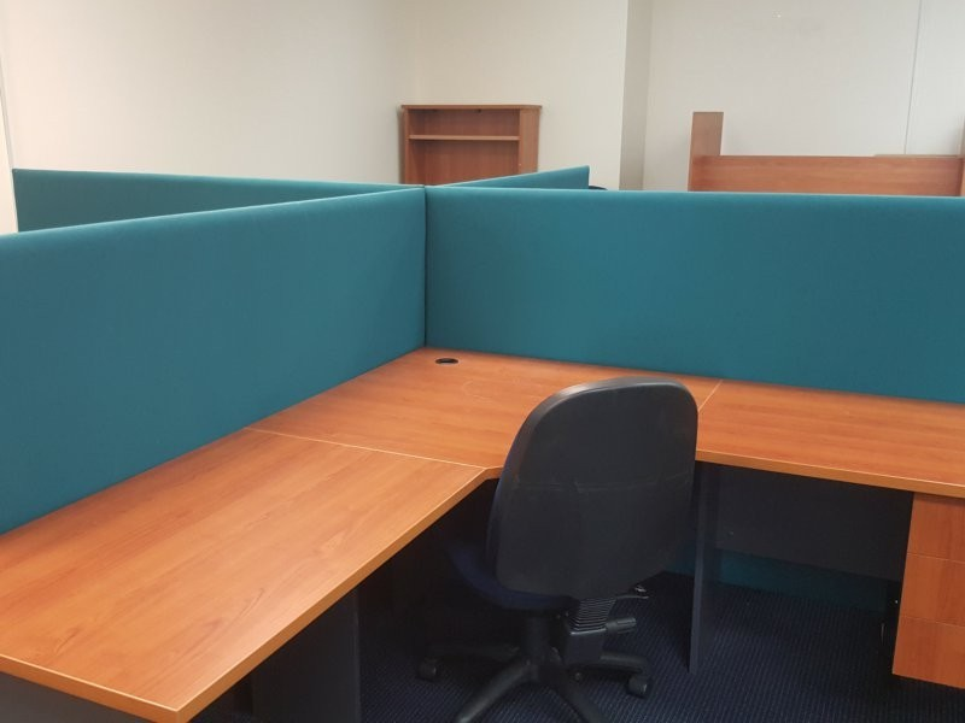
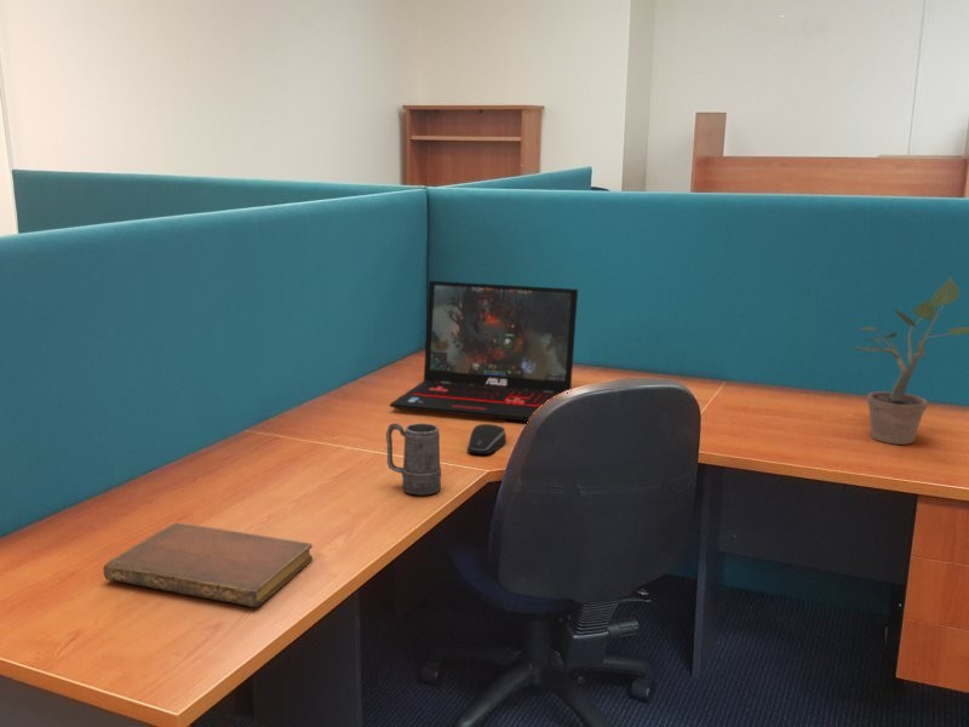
+ mug (413, 456)
+ potted plant (901, 360)
+ computer mouse (486, 436)
+ notebook (211, 561)
+ laptop (486, 348)
